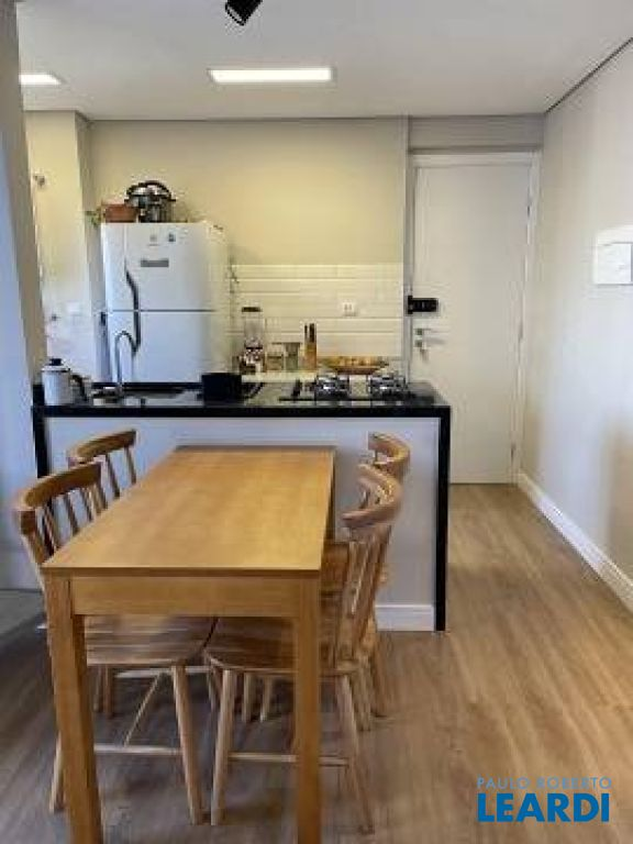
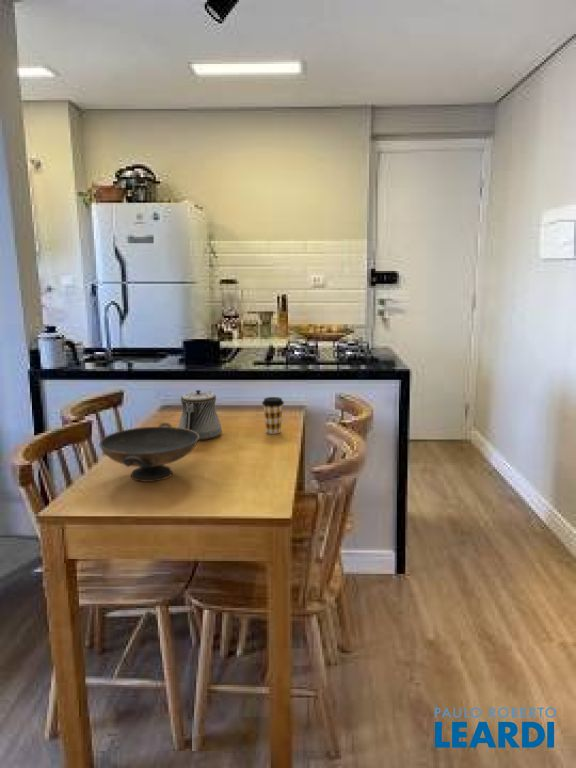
+ teapot (199, 412)
+ coffee cup (273, 415)
+ decorative bowl (151, 456)
